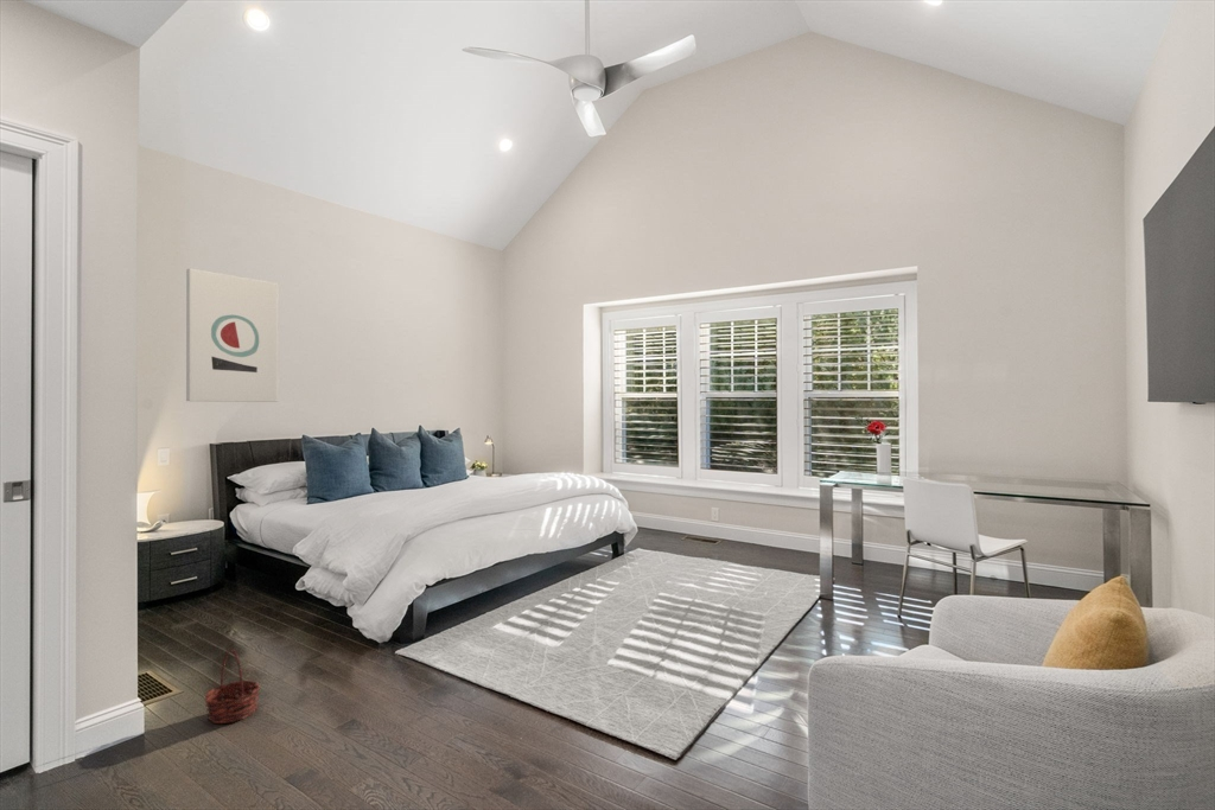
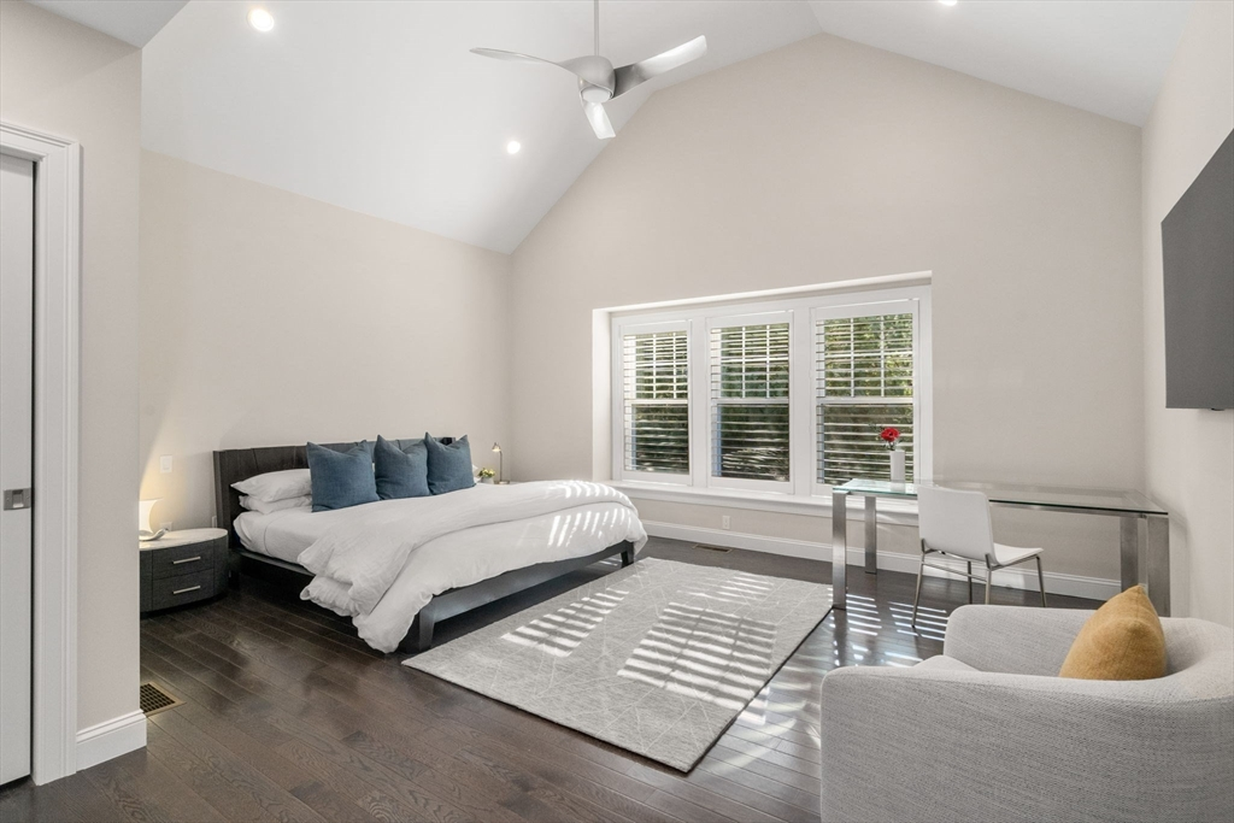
- basket (233, 682)
- wall art (234, 338)
